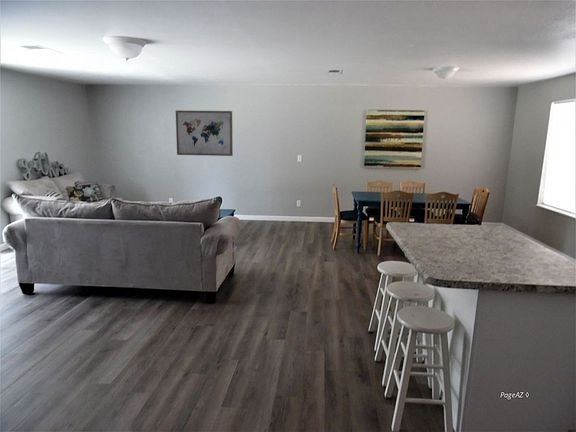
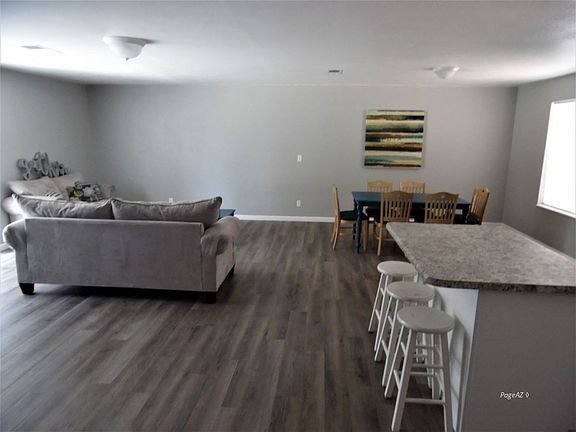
- wall art (204, 133)
